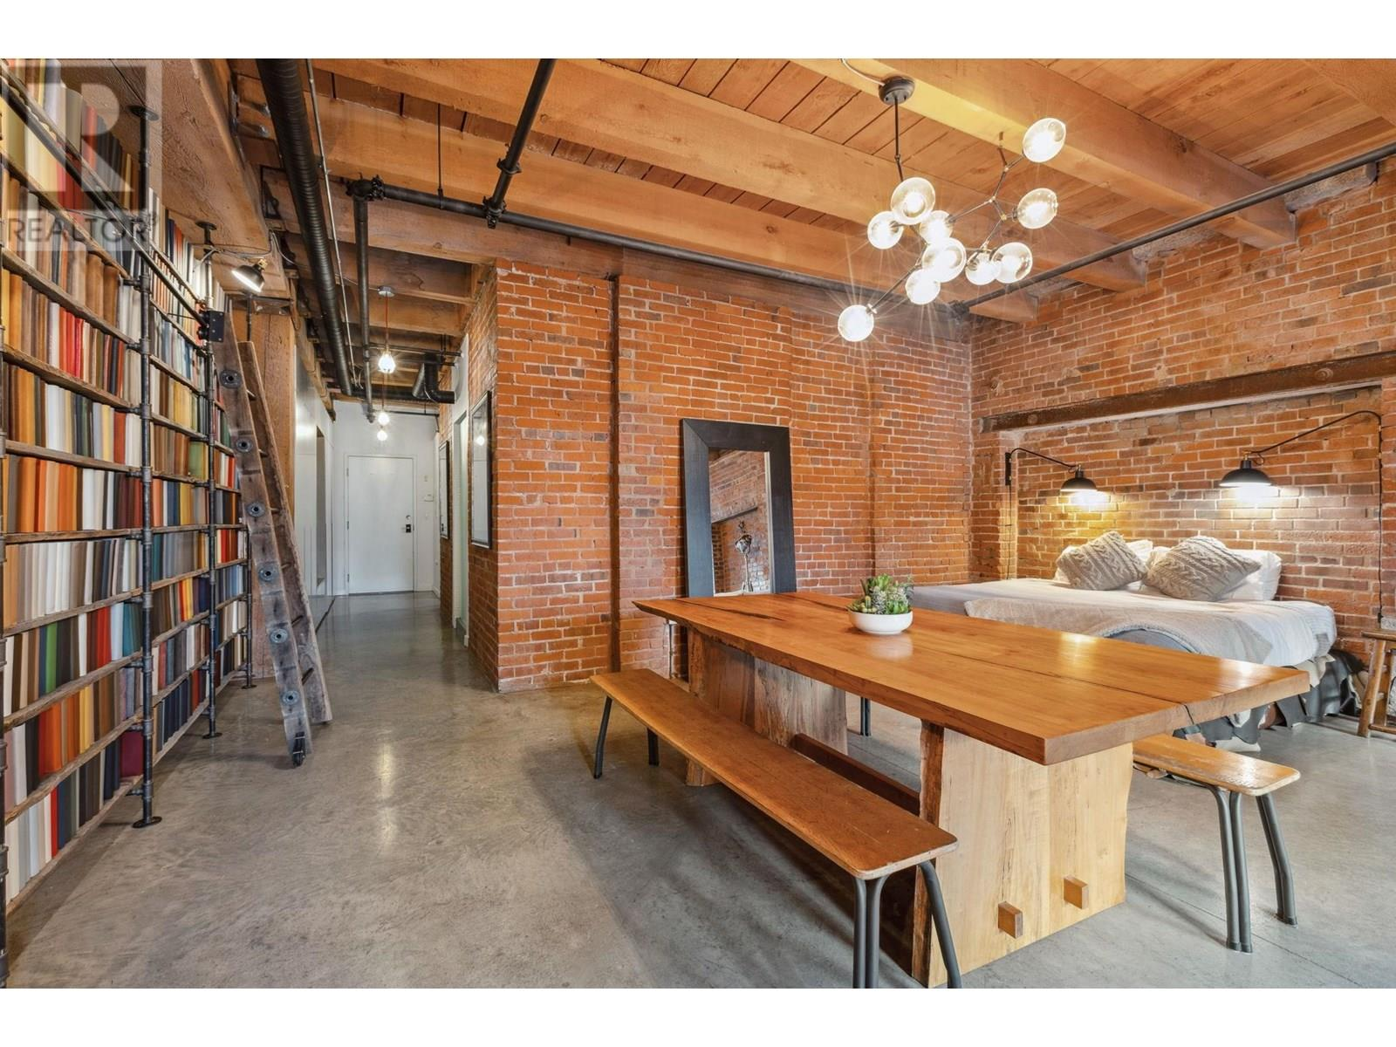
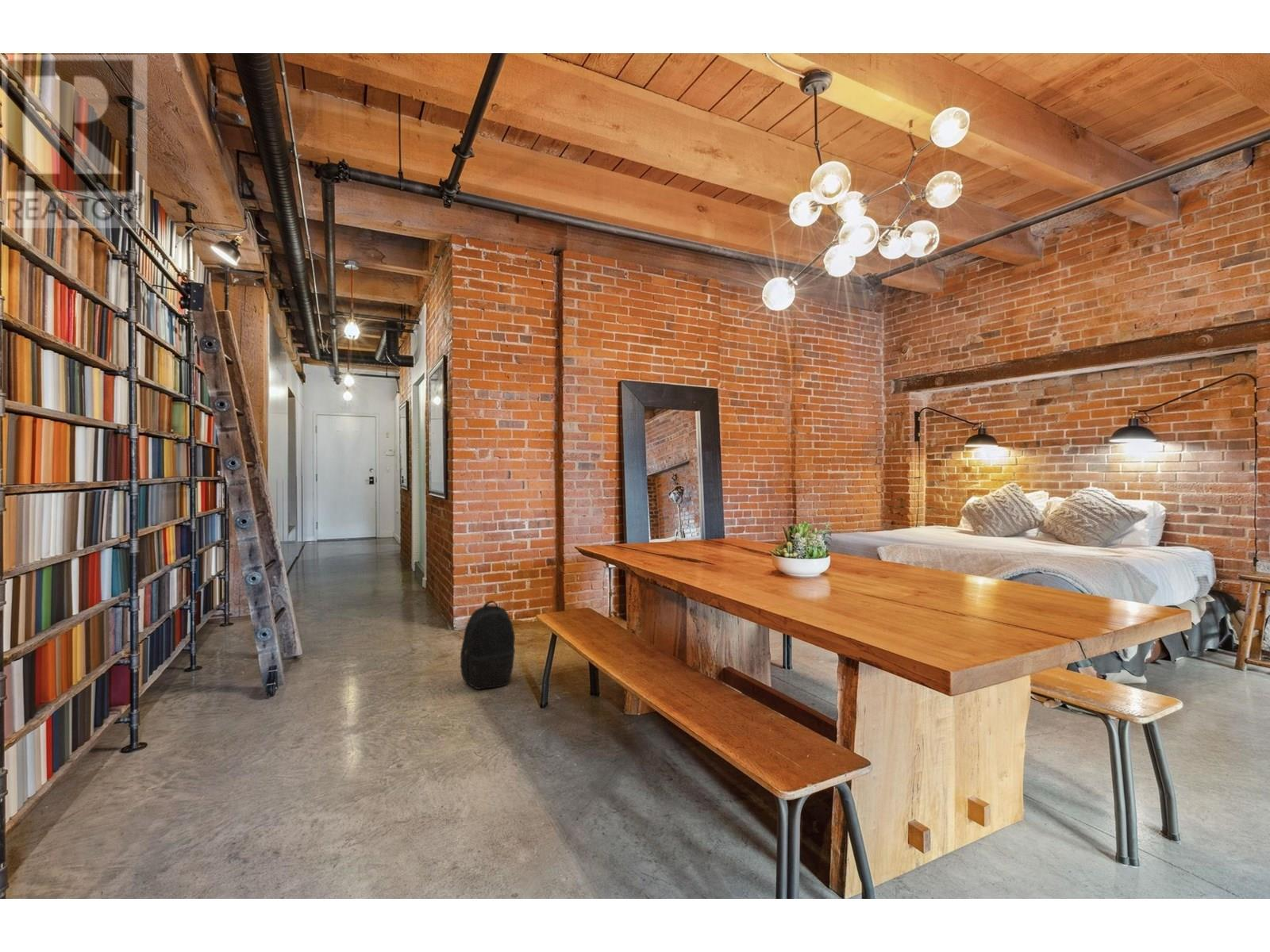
+ backpack (489, 642)
